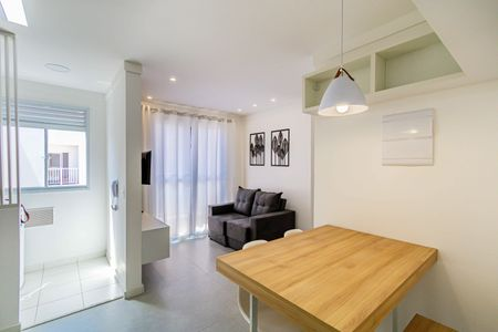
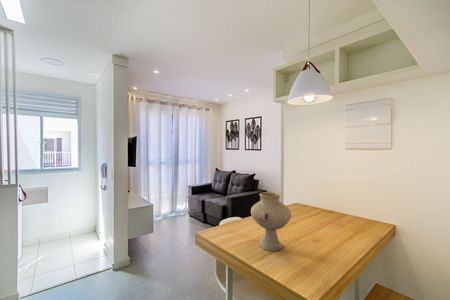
+ vase (270, 219)
